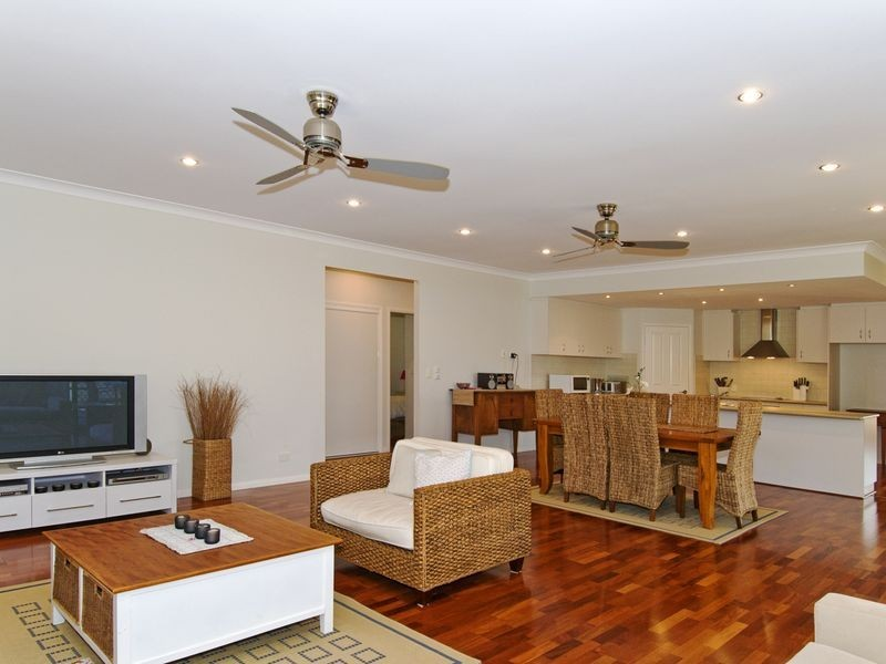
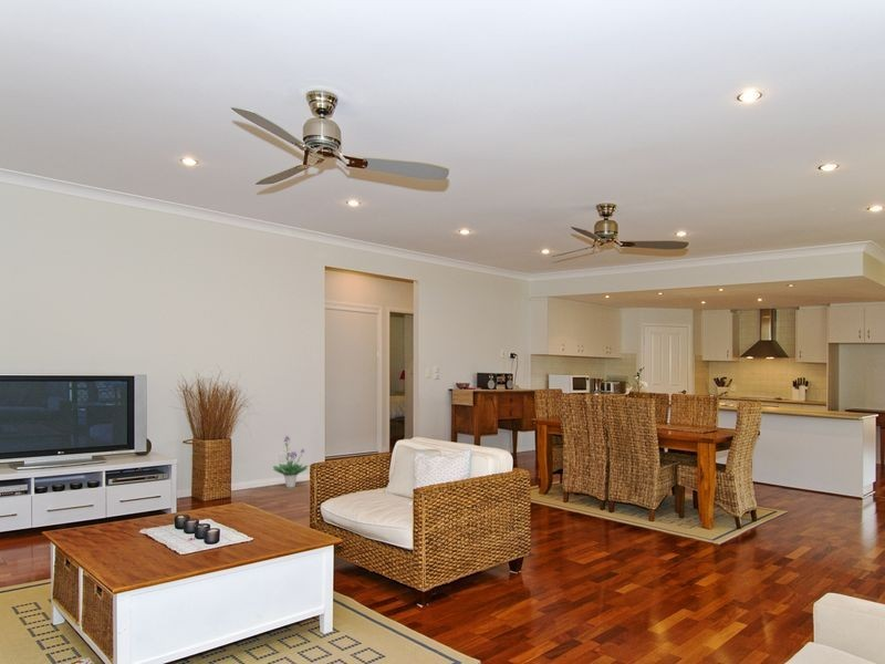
+ potted plant (290, 460)
